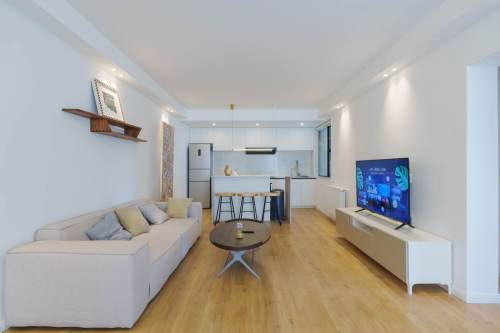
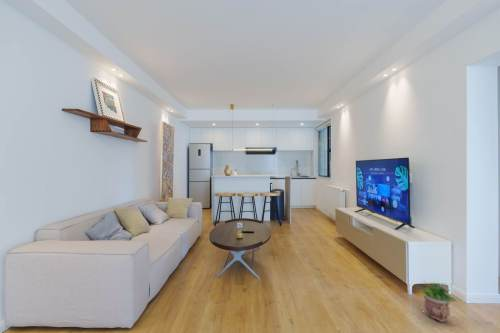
+ potted plant (435, 299)
